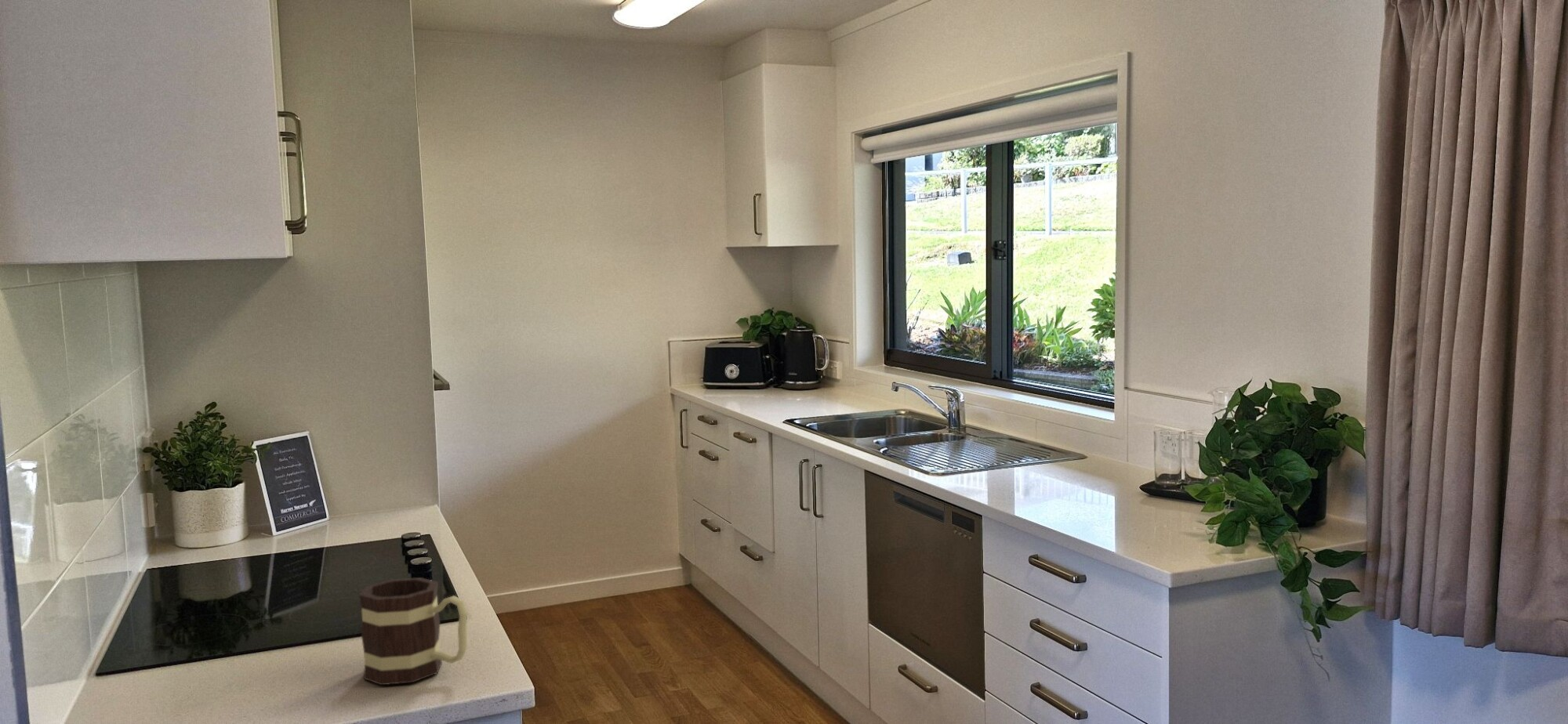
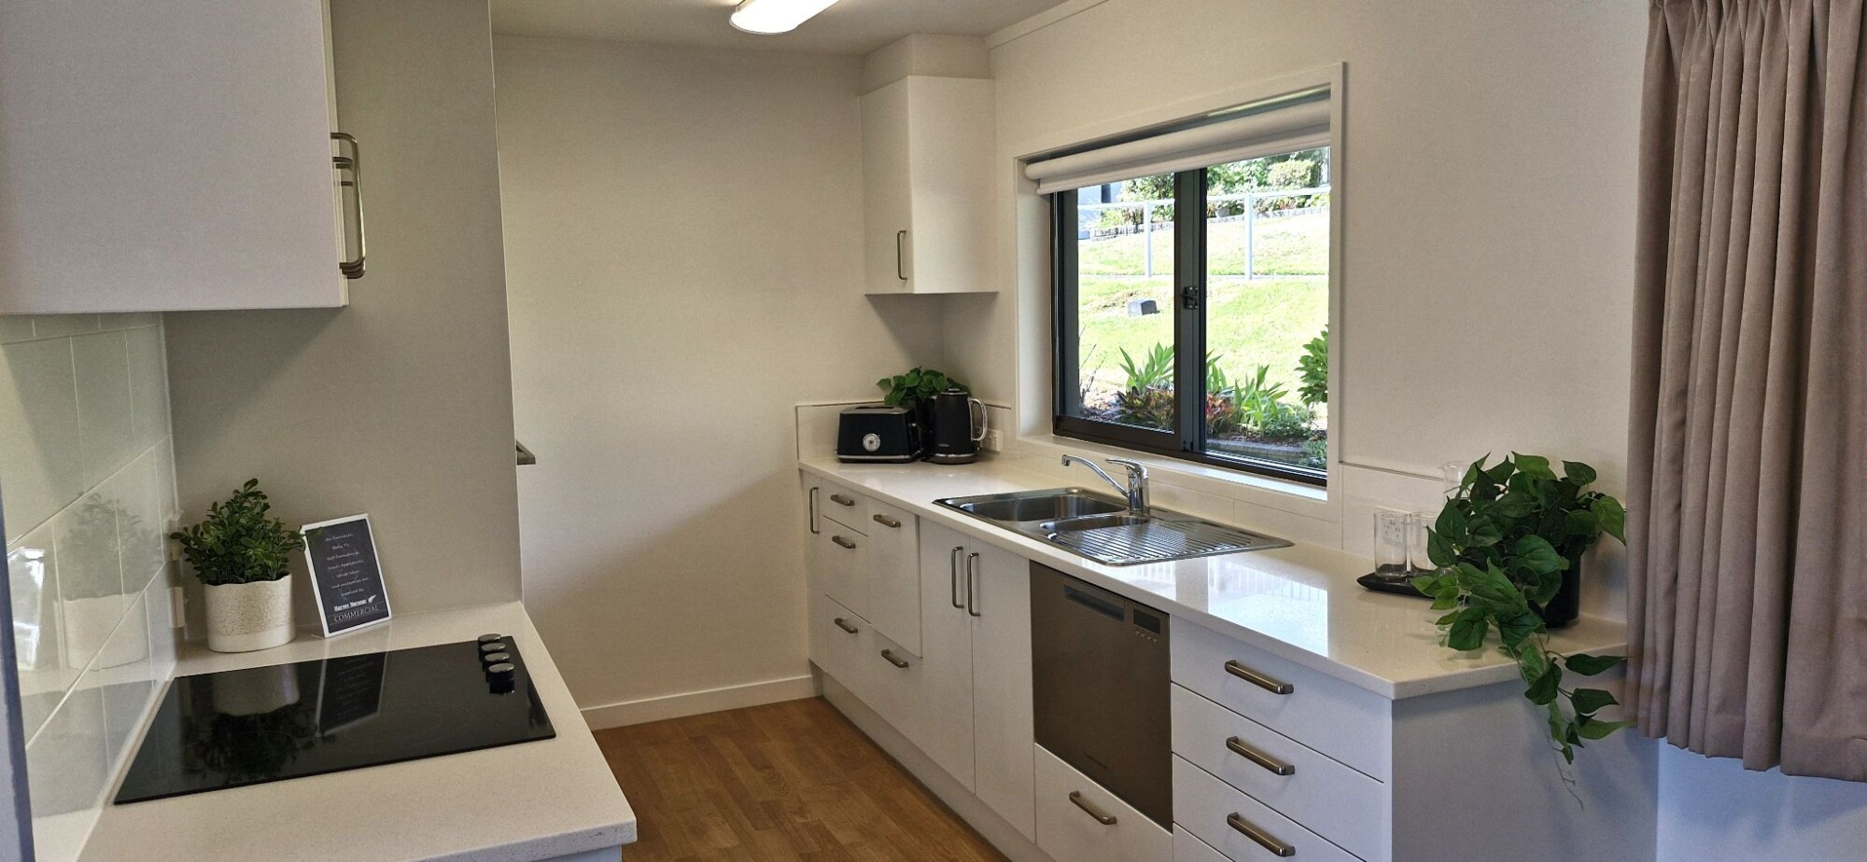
- mug (416, 630)
